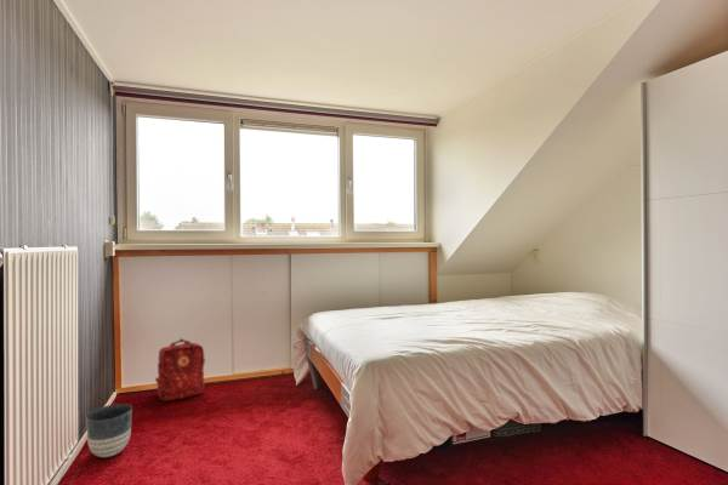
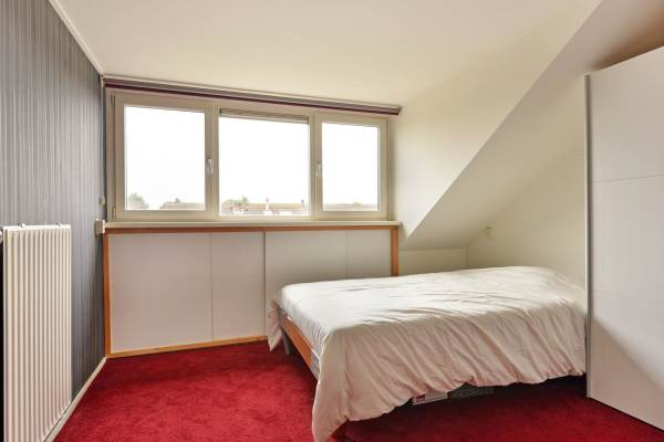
- planter (109, 433)
- backpack (180, 366)
